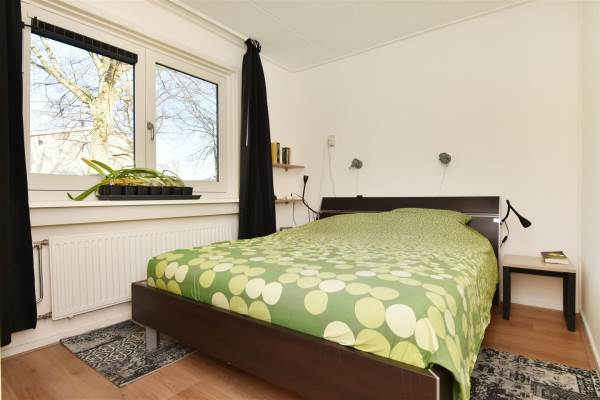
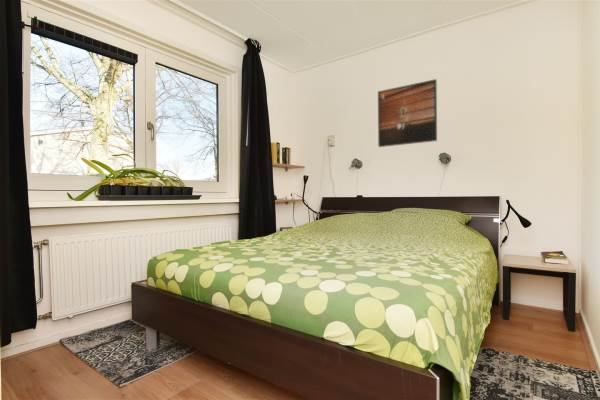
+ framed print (405, 115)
